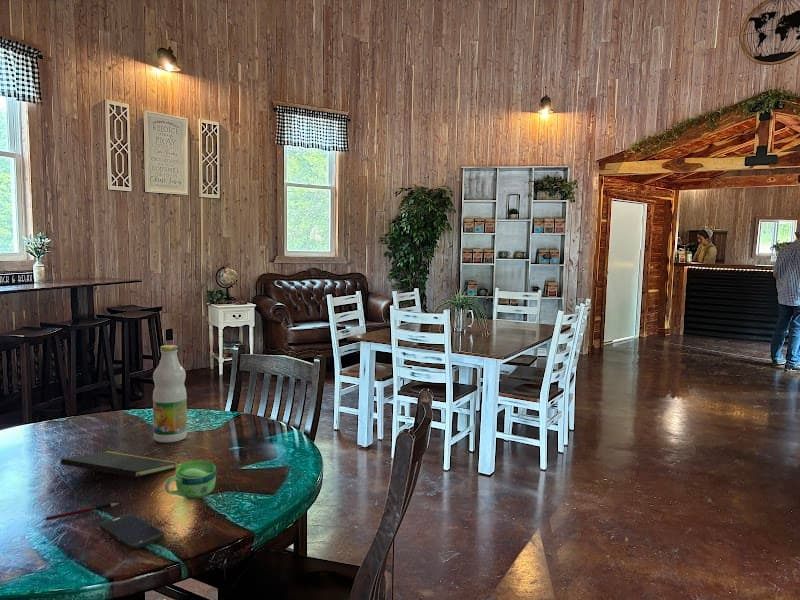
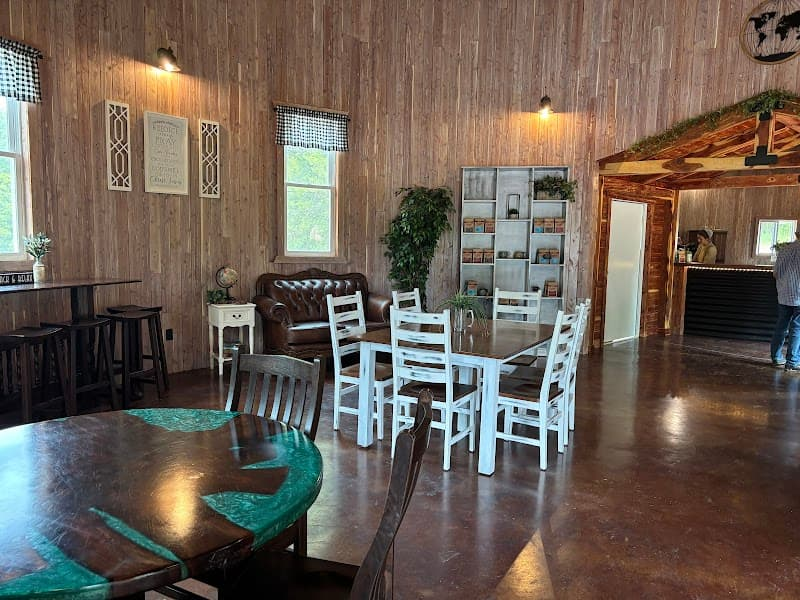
- bottle (169, 392)
- smartphone (131, 530)
- notepad (122, 463)
- pen (82, 511)
- cup (191, 483)
